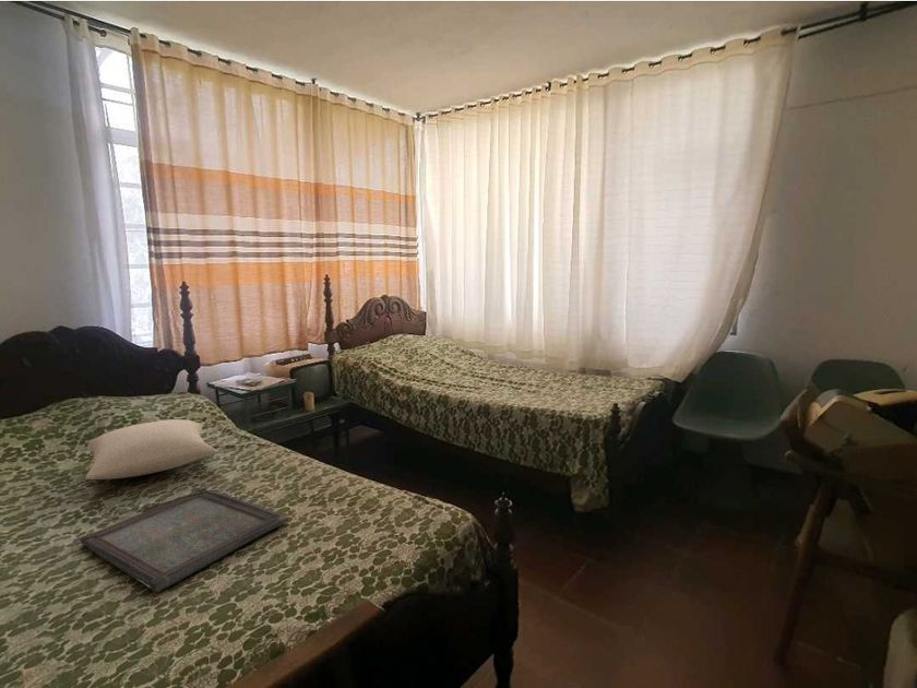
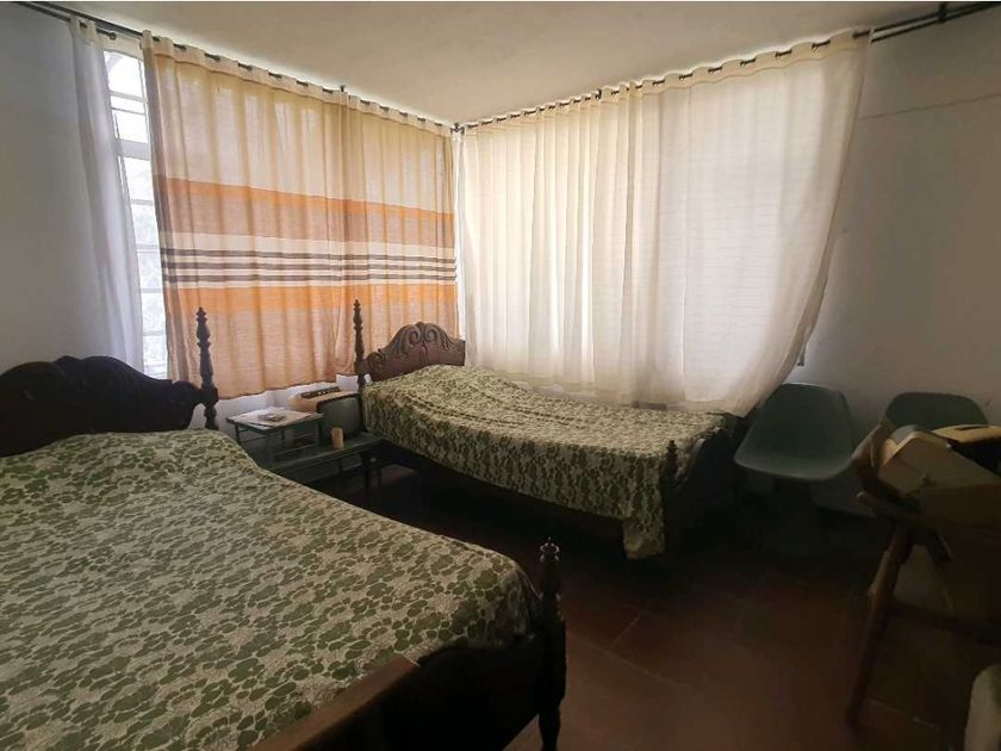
- pillow (151, 448)
- serving tray (188, 529)
